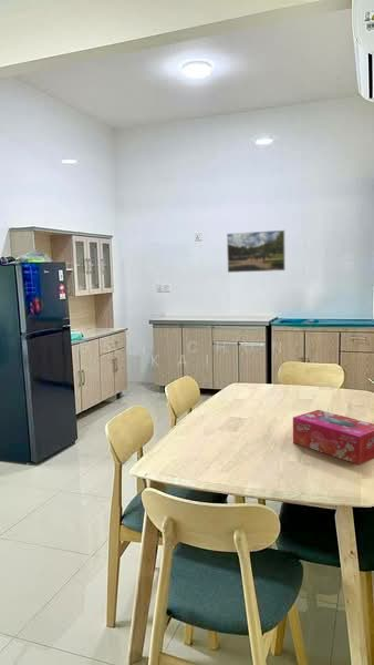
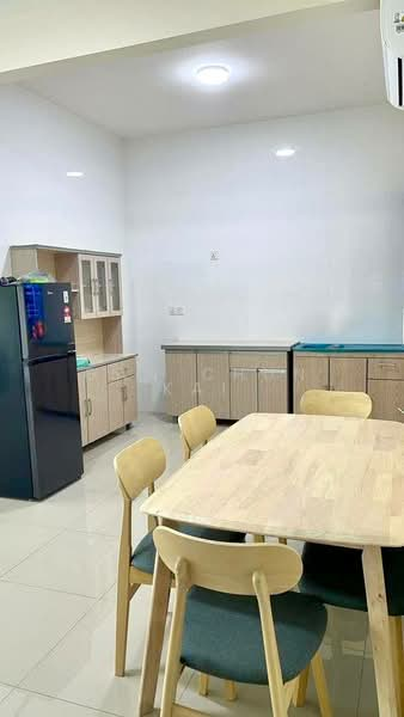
- tissue box (336, 434)
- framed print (256, 252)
